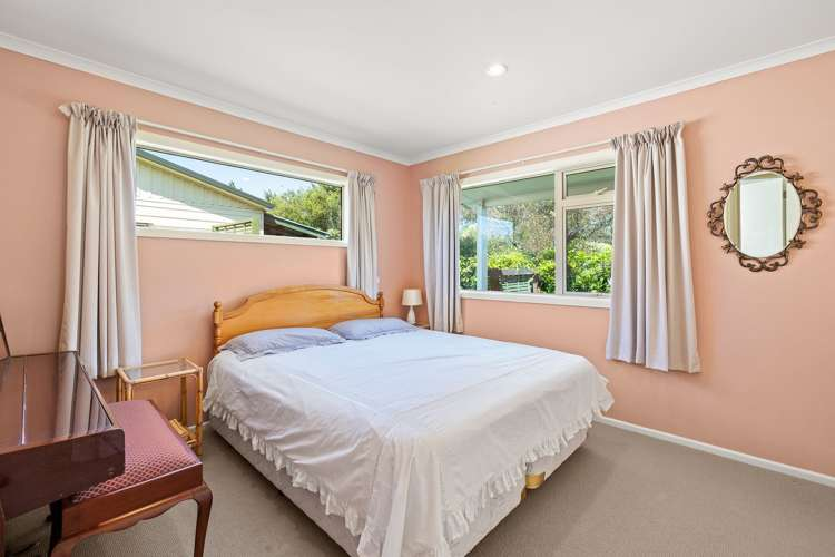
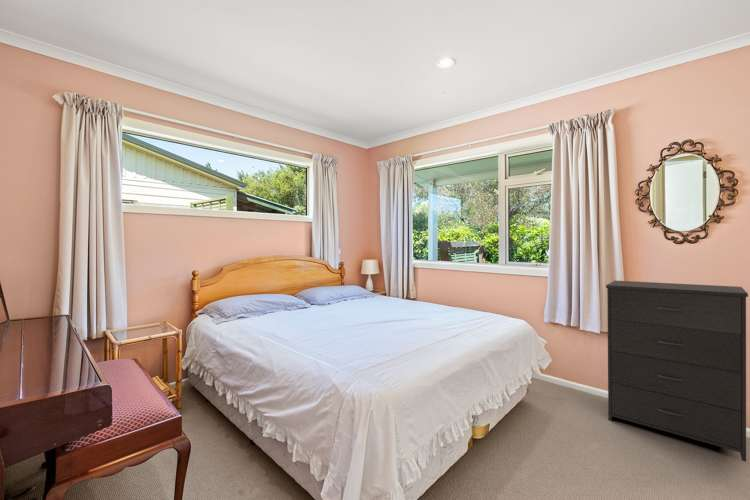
+ dresser (670, 357)
